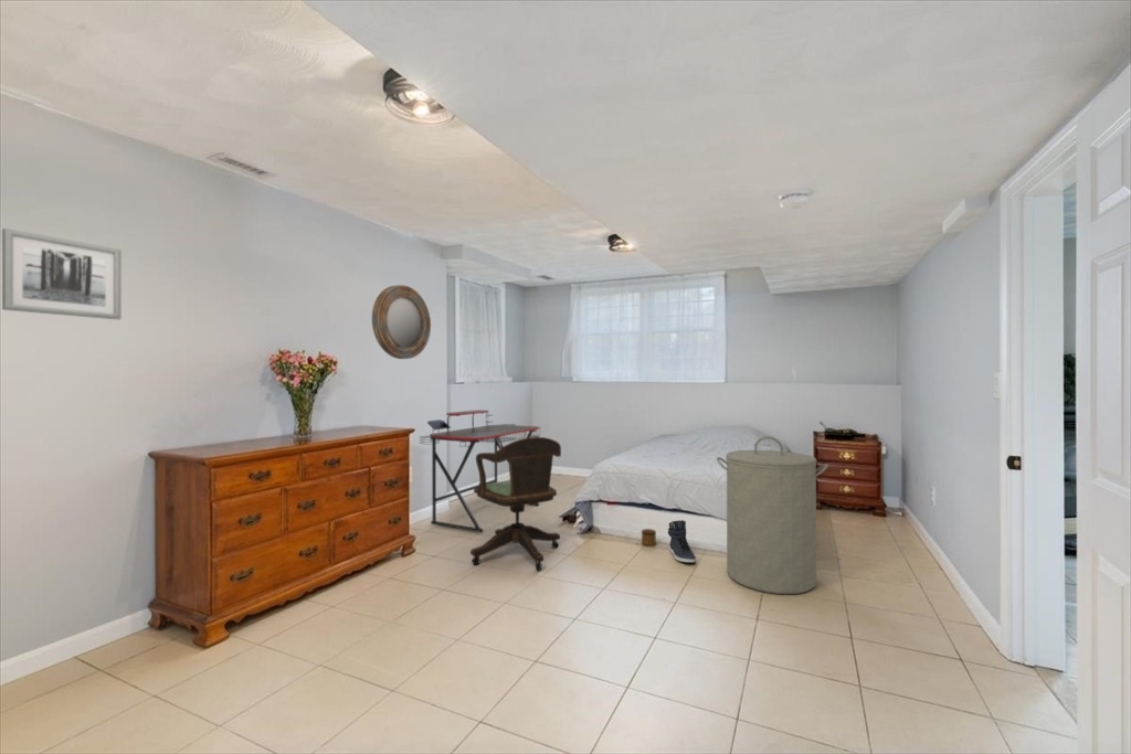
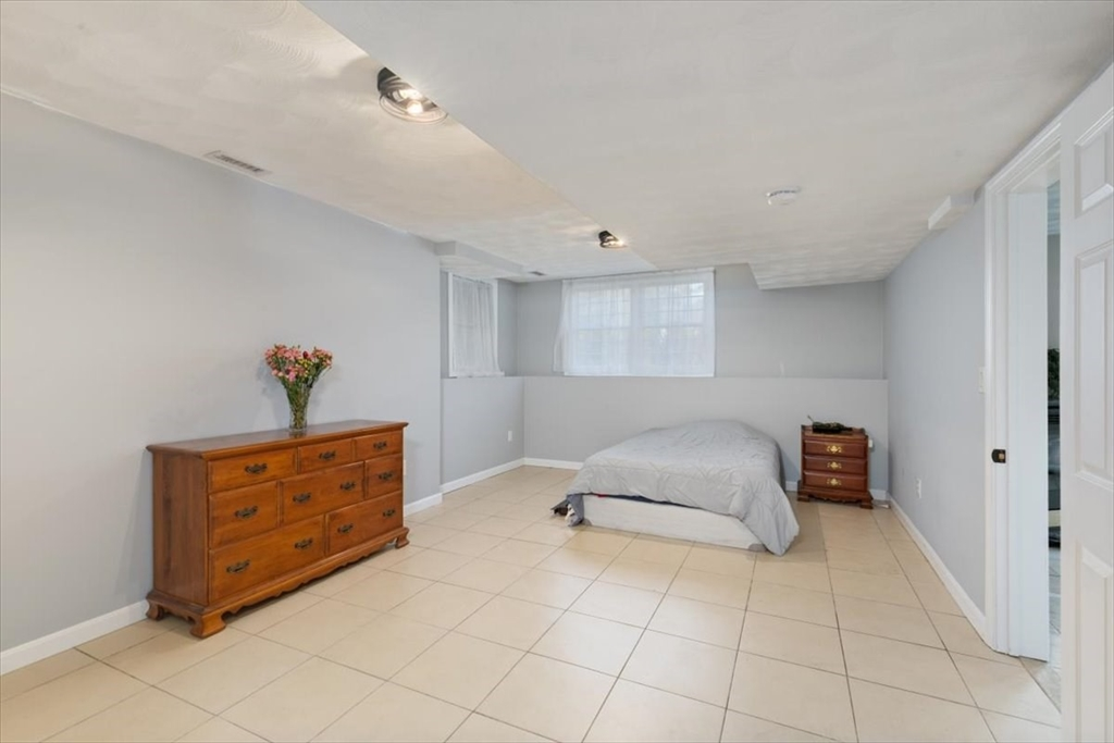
- laundry hamper (770, 507)
- sneaker (681, 539)
- desk (495, 463)
- home mirror (403, 321)
- office chair (517, 495)
- speaker (645, 535)
- wall art (65, 277)
